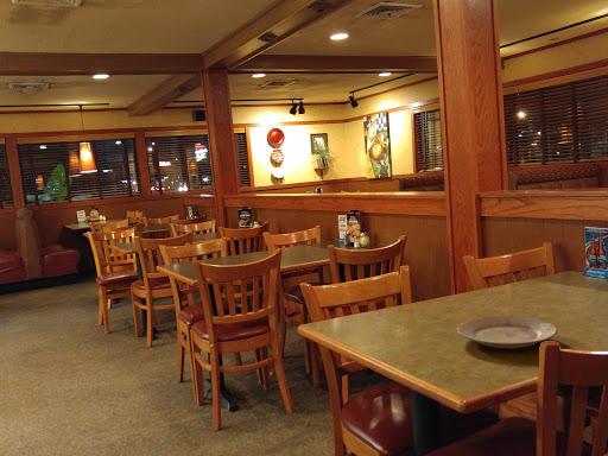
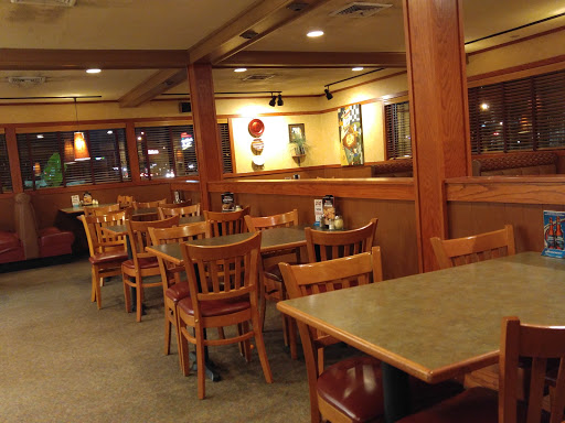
- plate (506, 332)
